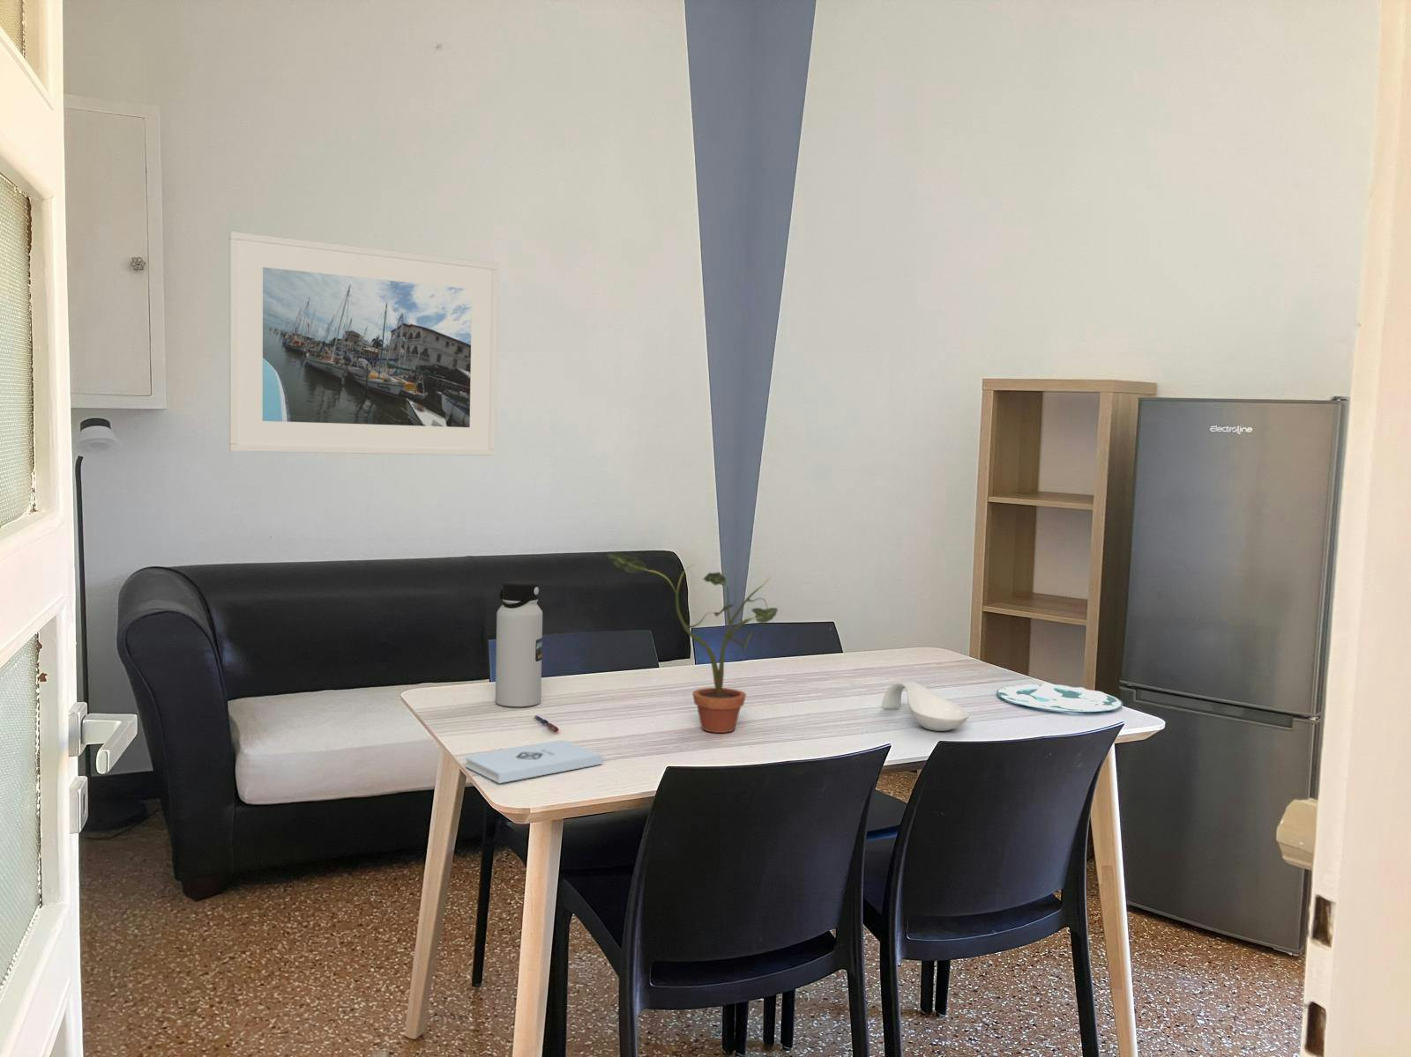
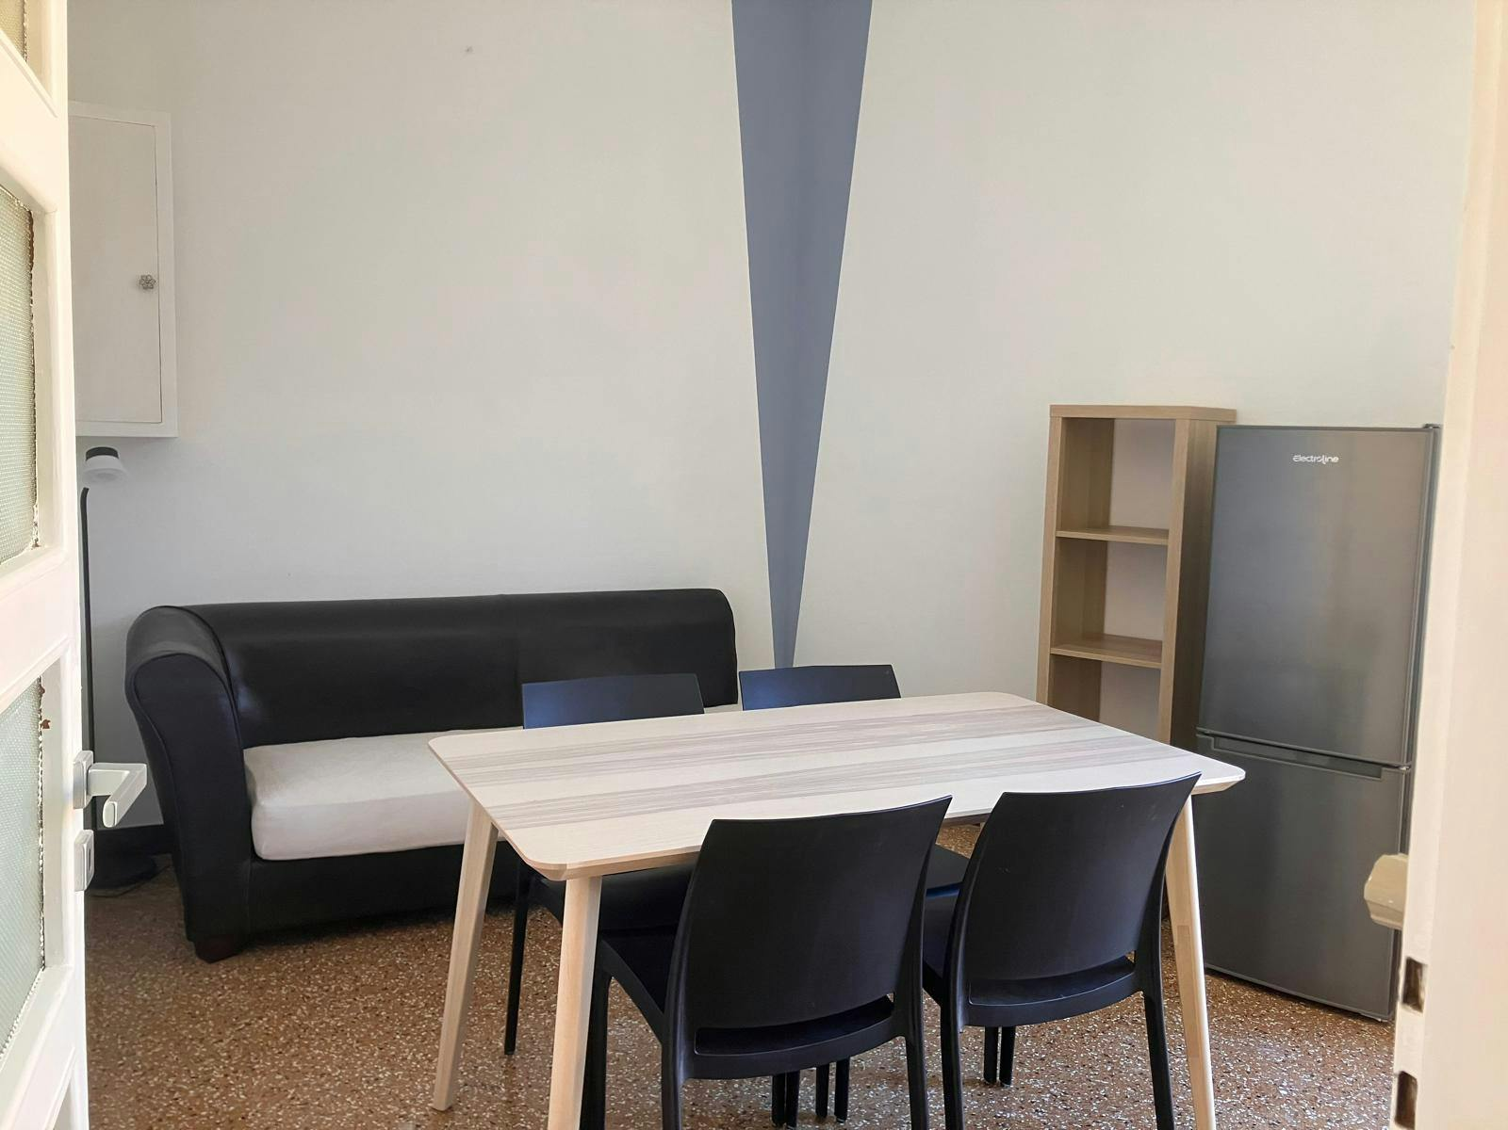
- water bottle (519, 642)
- potted plant (703, 642)
- spoon rest (921, 704)
- pen (546, 723)
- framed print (371, 352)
- plate (1058, 693)
- notepad (532, 759)
